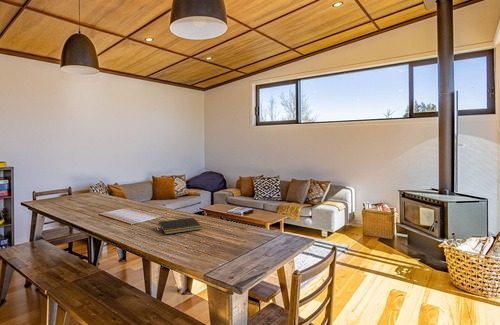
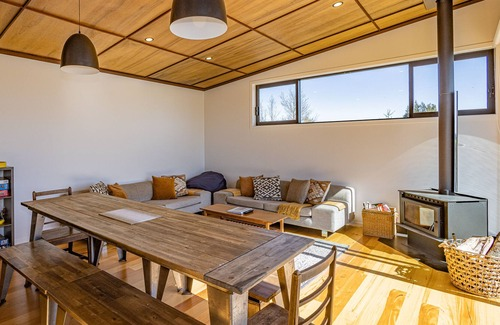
- notepad (180, 225)
